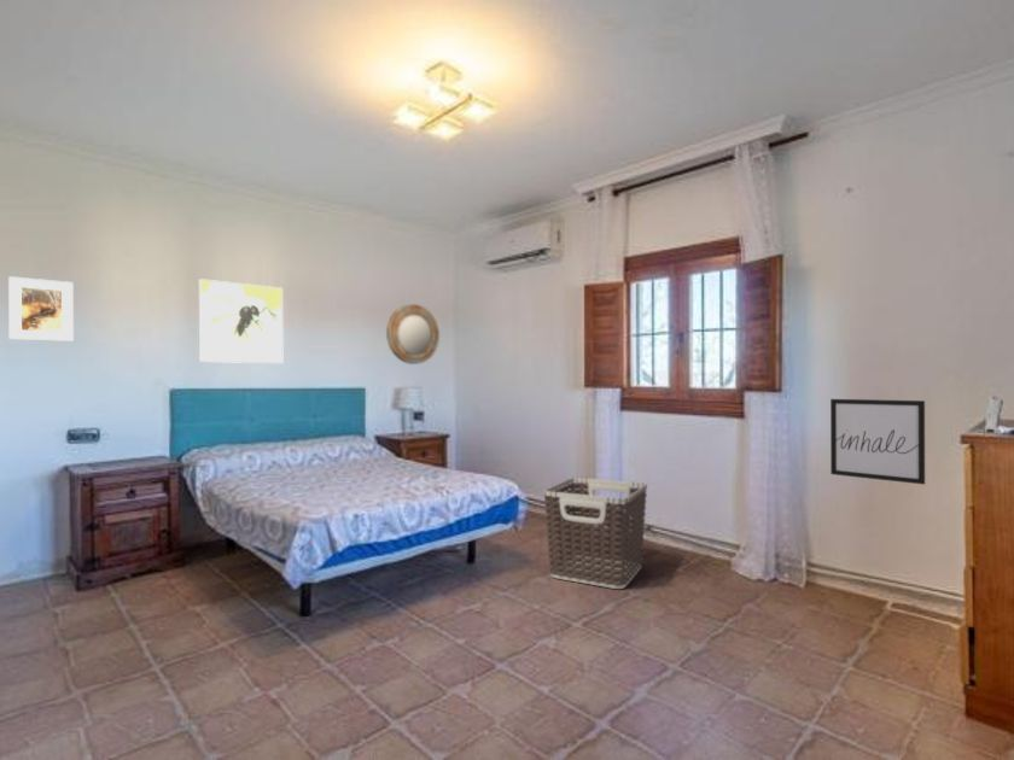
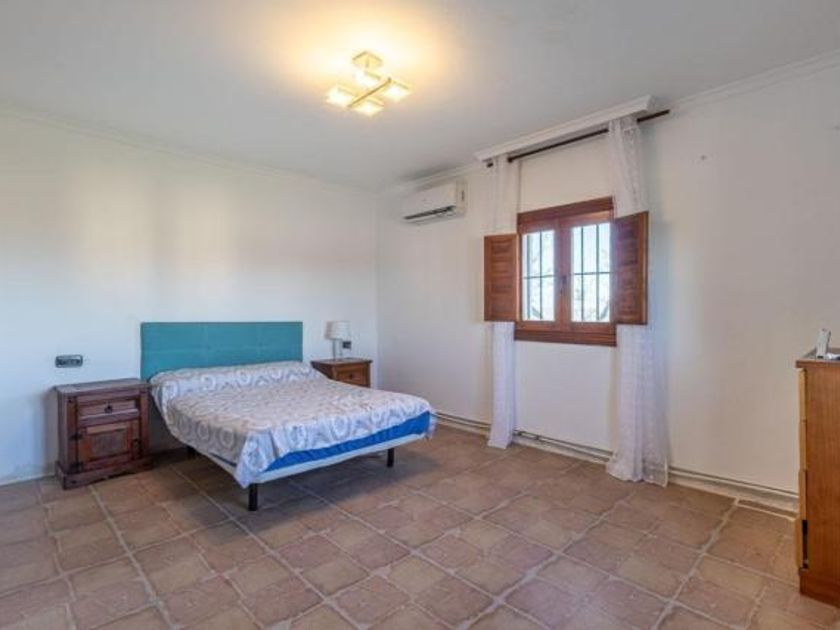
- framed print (41, 309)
- wall art (875, 439)
- clothes hamper (596, 528)
- home mirror (413, 334)
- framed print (243, 322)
